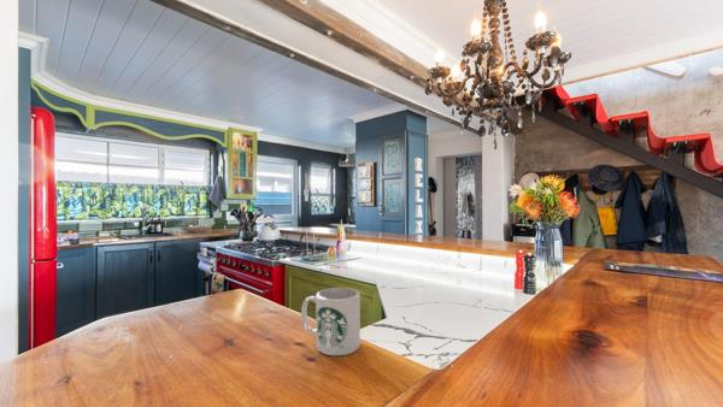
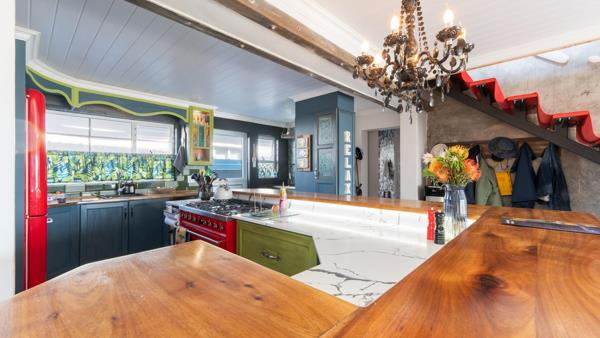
- mug (329, 318)
